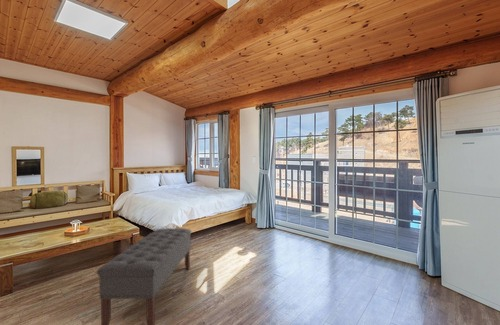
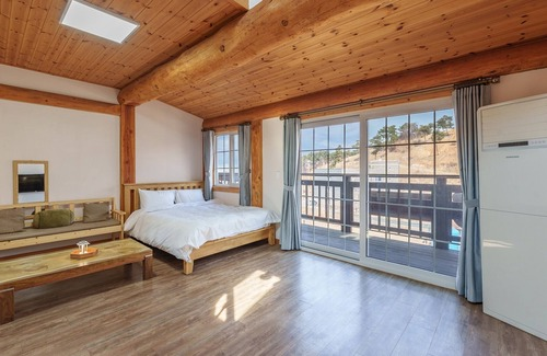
- bench (155, 267)
